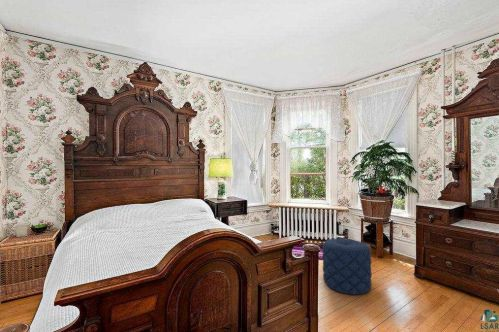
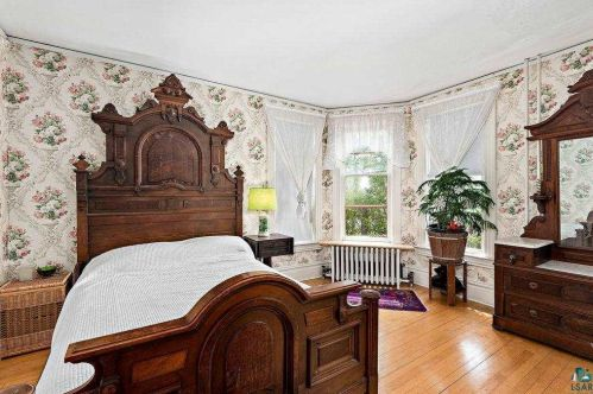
- pouf (346, 262)
